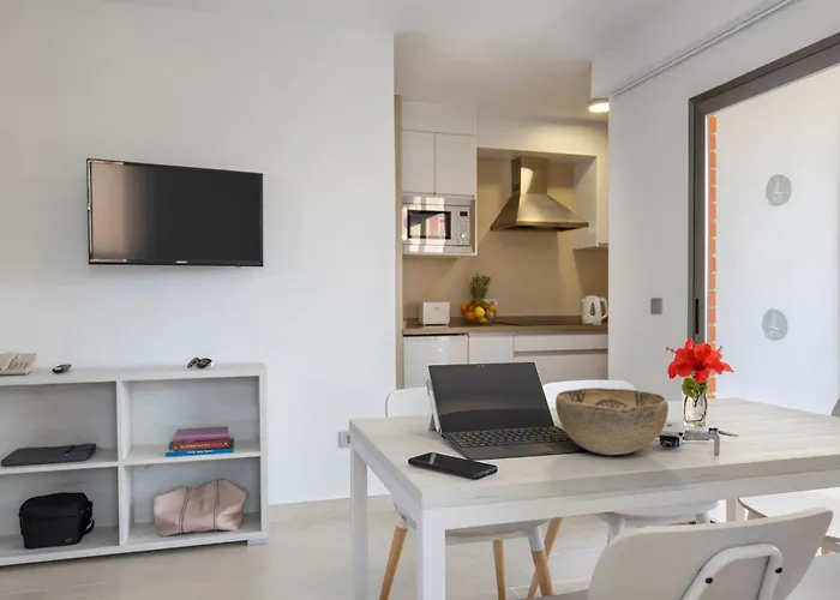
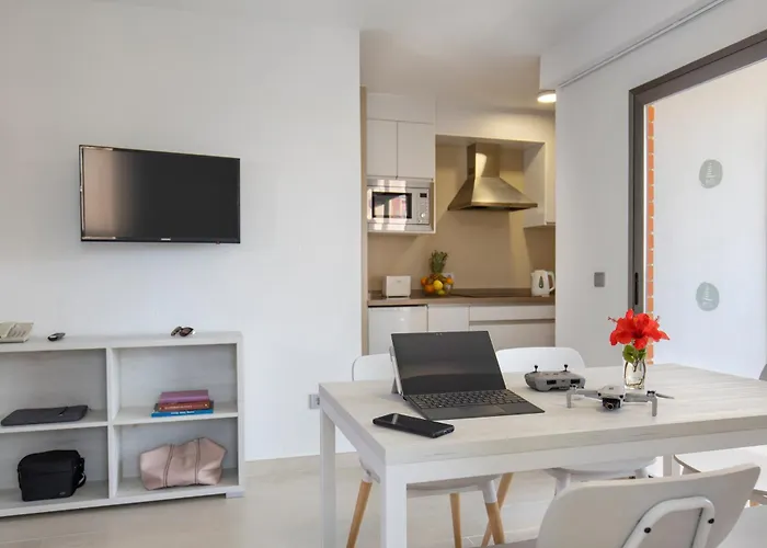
- decorative bowl (610, 422)
